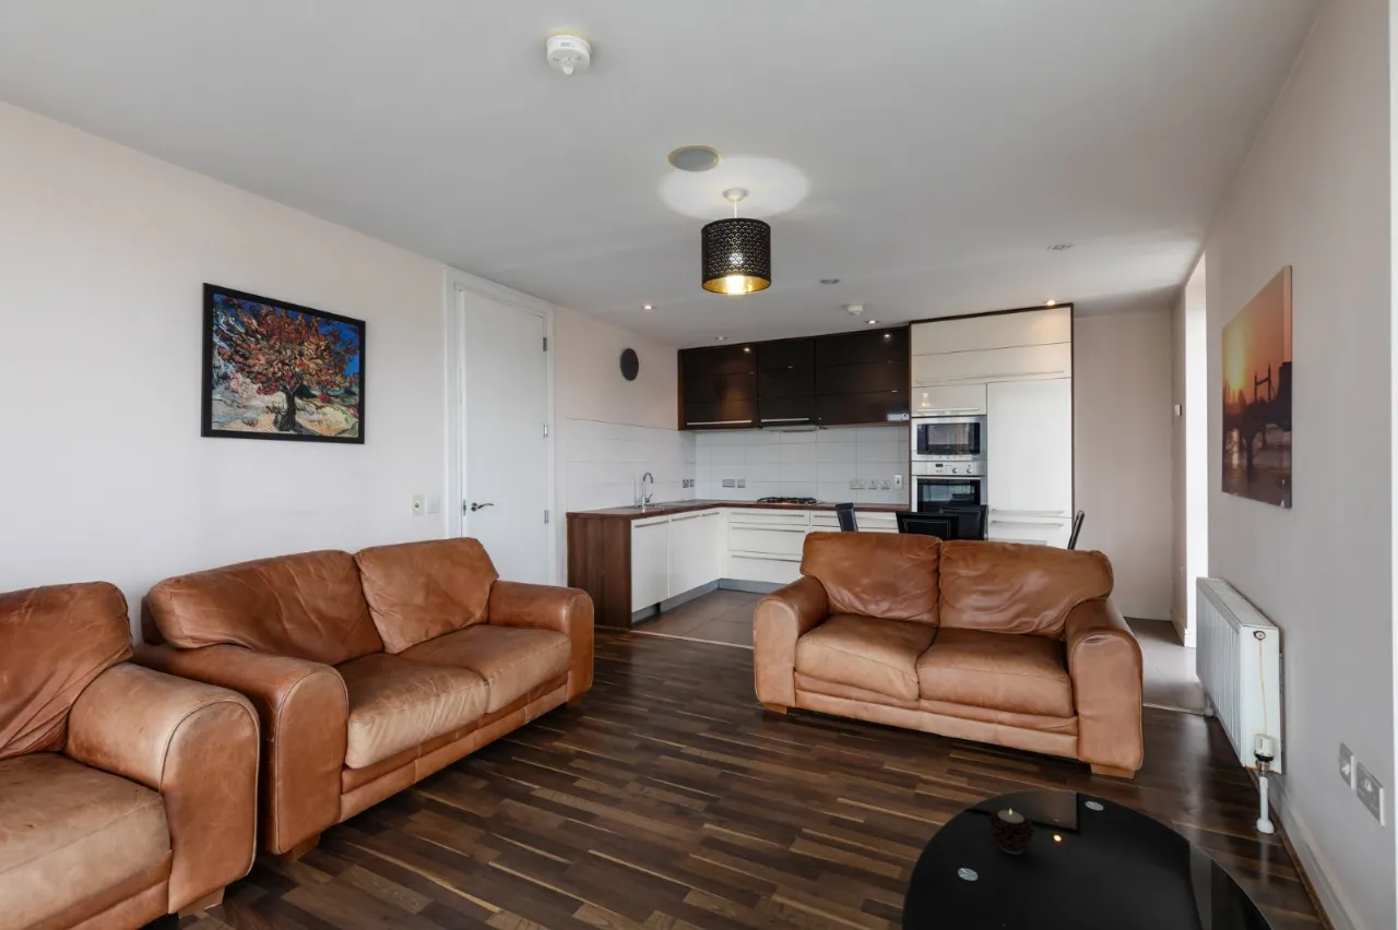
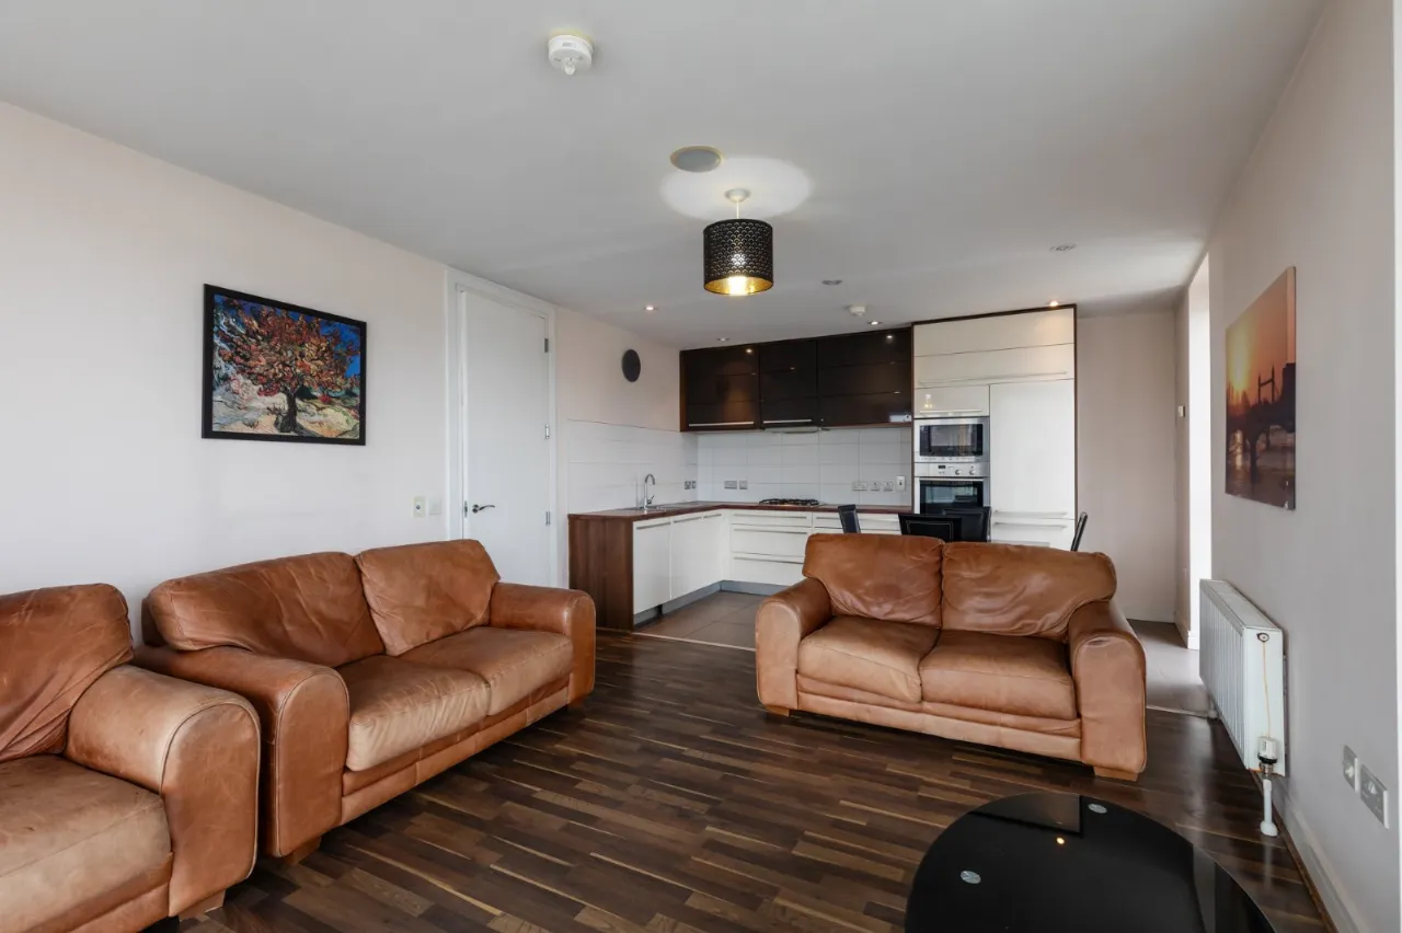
- candle (1010, 828)
